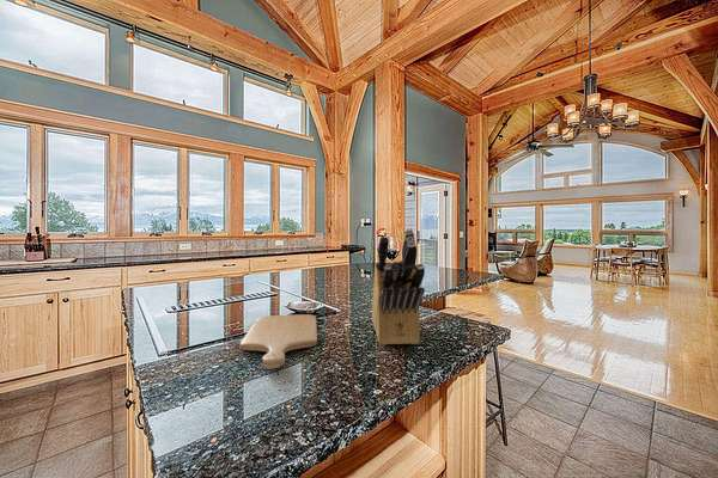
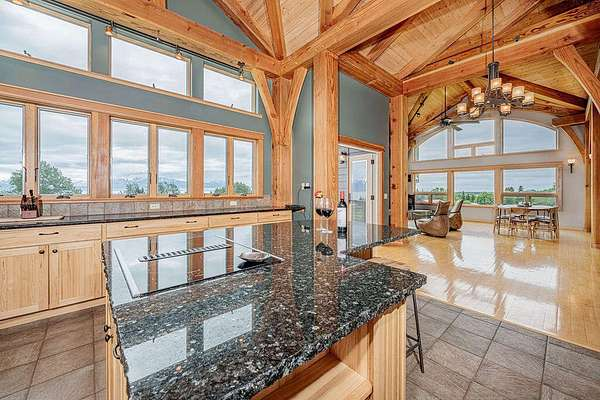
- knife block (394, 283)
- chopping board (281, 335)
